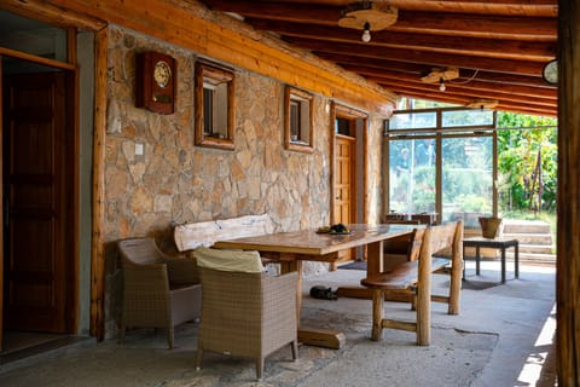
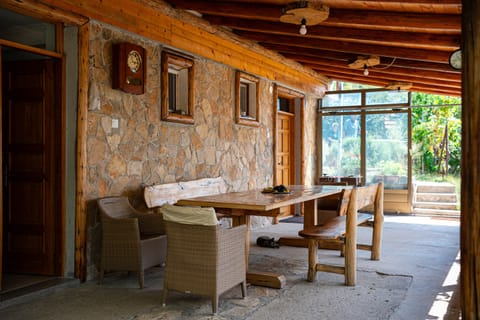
- decorative urn (489, 225)
- side table (491, 248)
